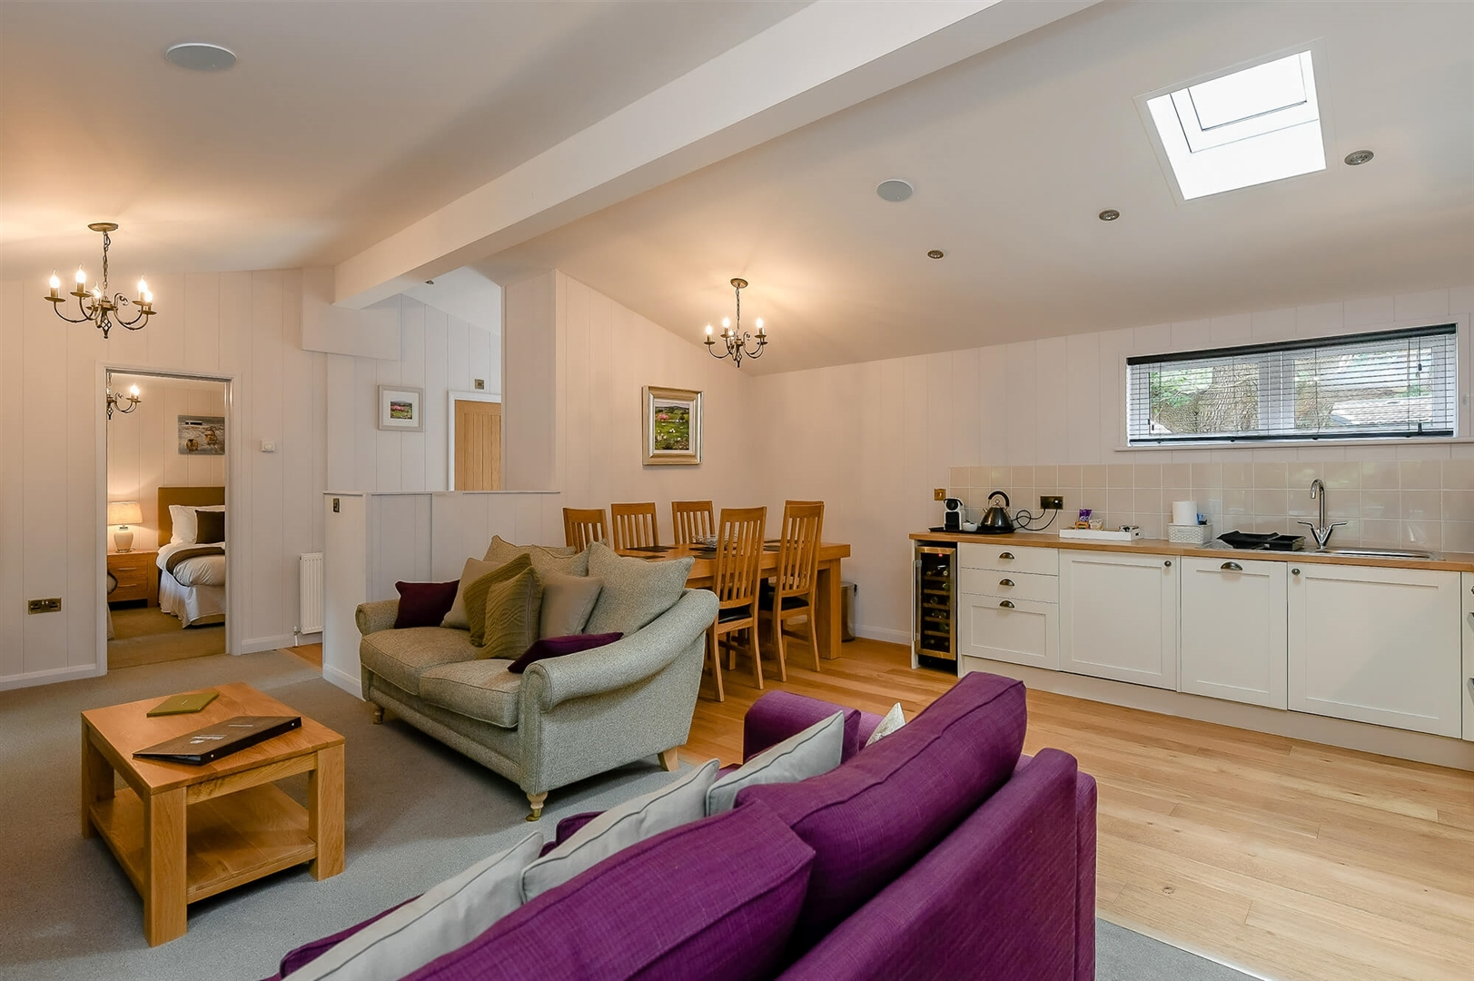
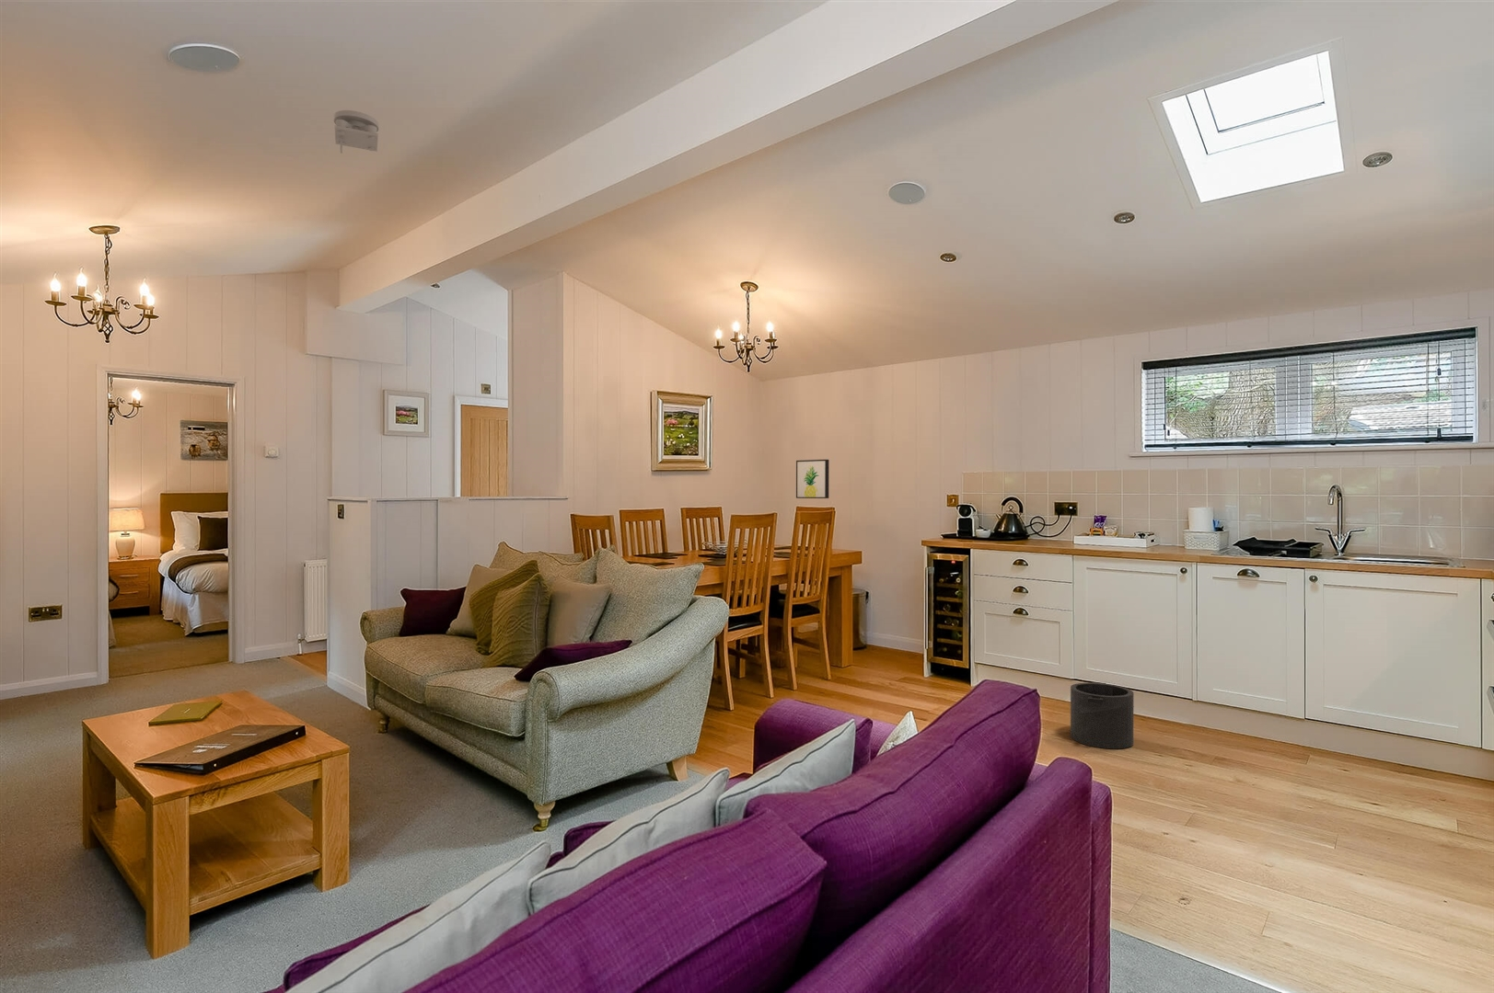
+ smoke detector (356, 137)
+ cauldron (1101, 715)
+ wall art (812, 479)
